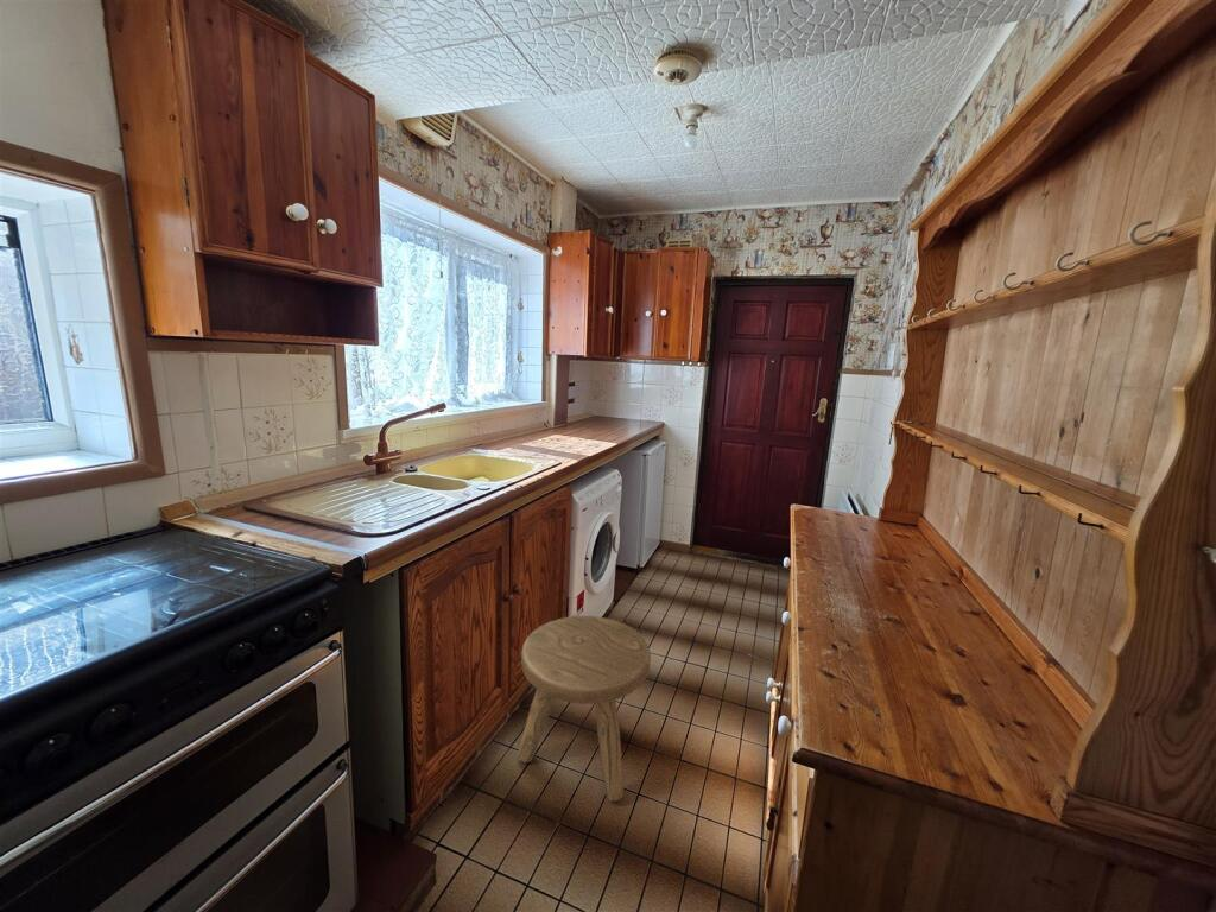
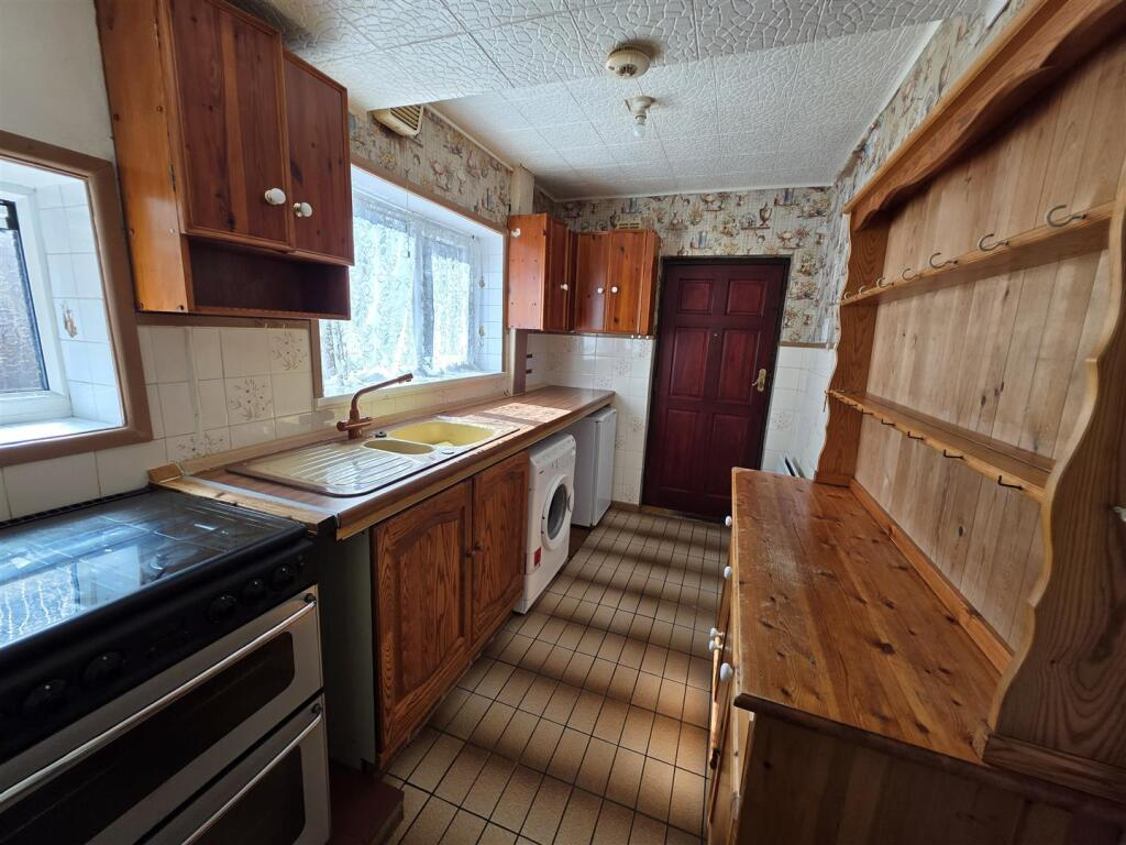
- stool (584, 702)
